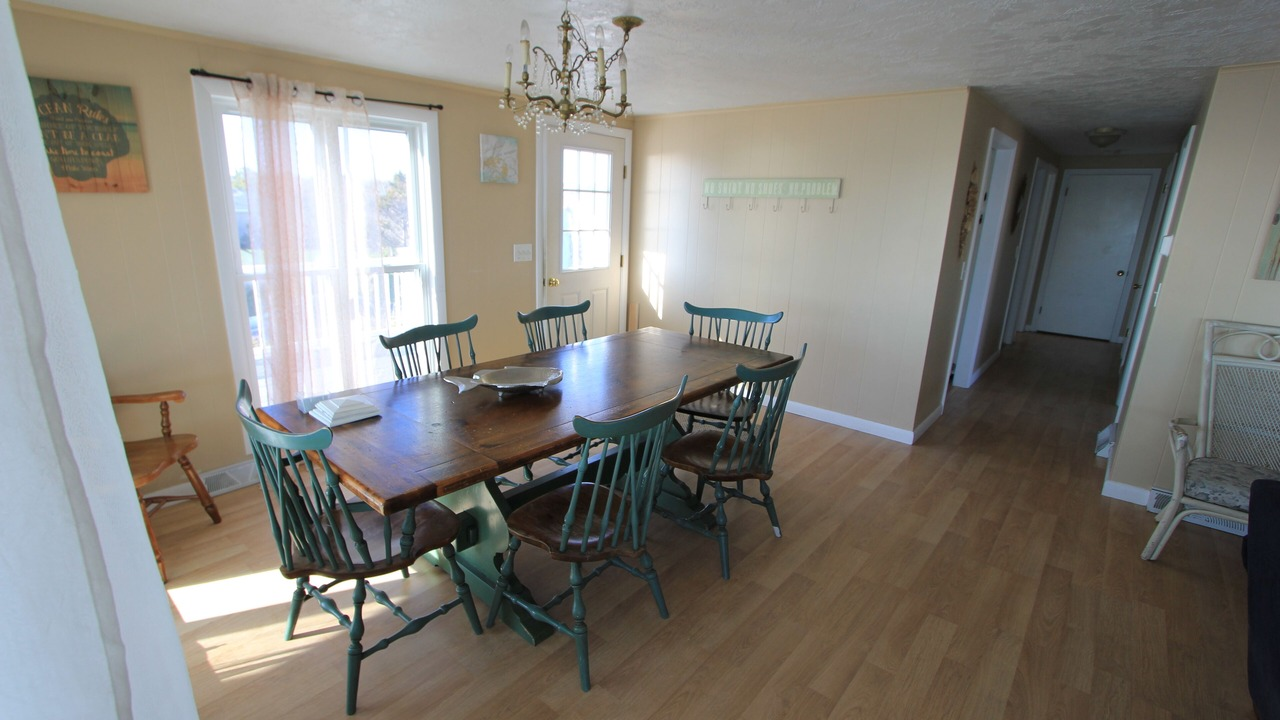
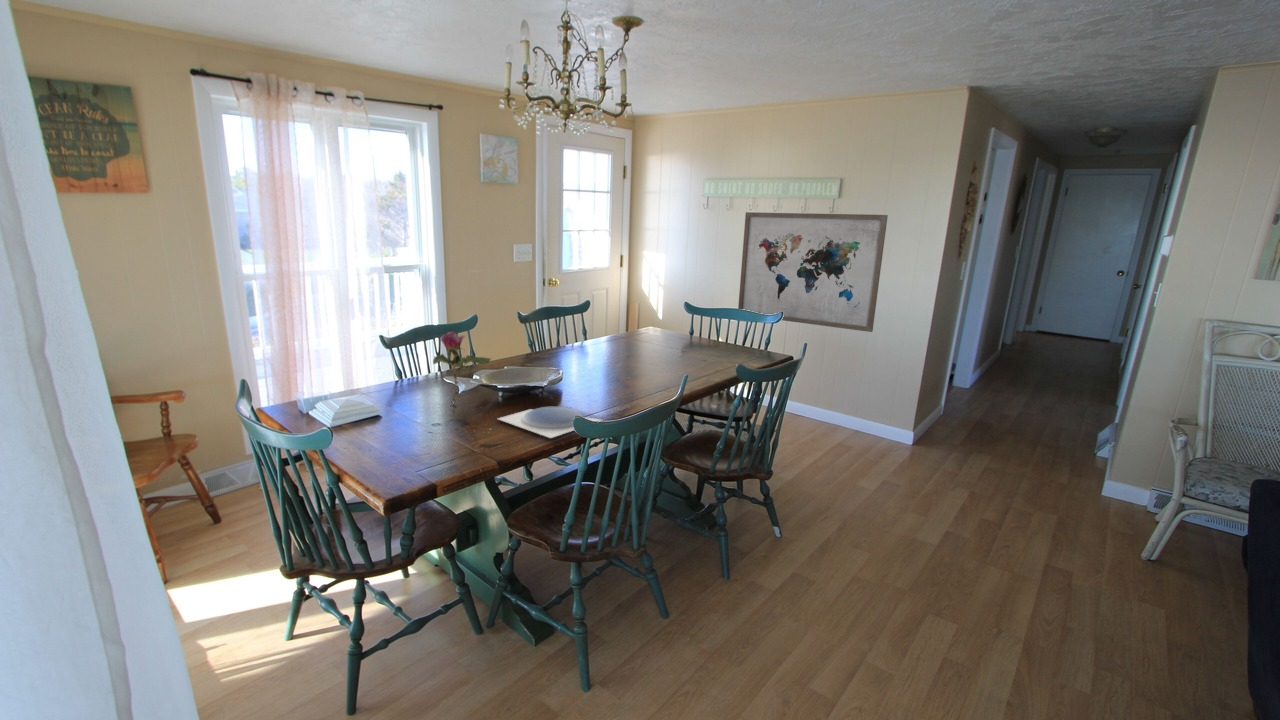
+ flower (459, 371)
+ wall art (806, 269)
+ plate (552, 415)
